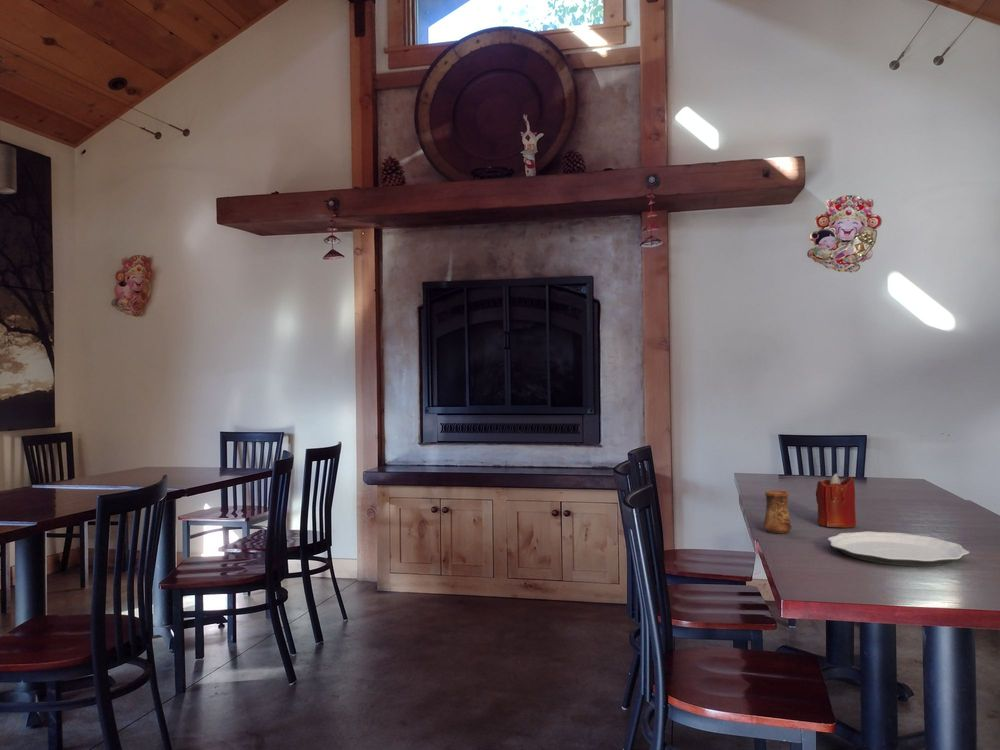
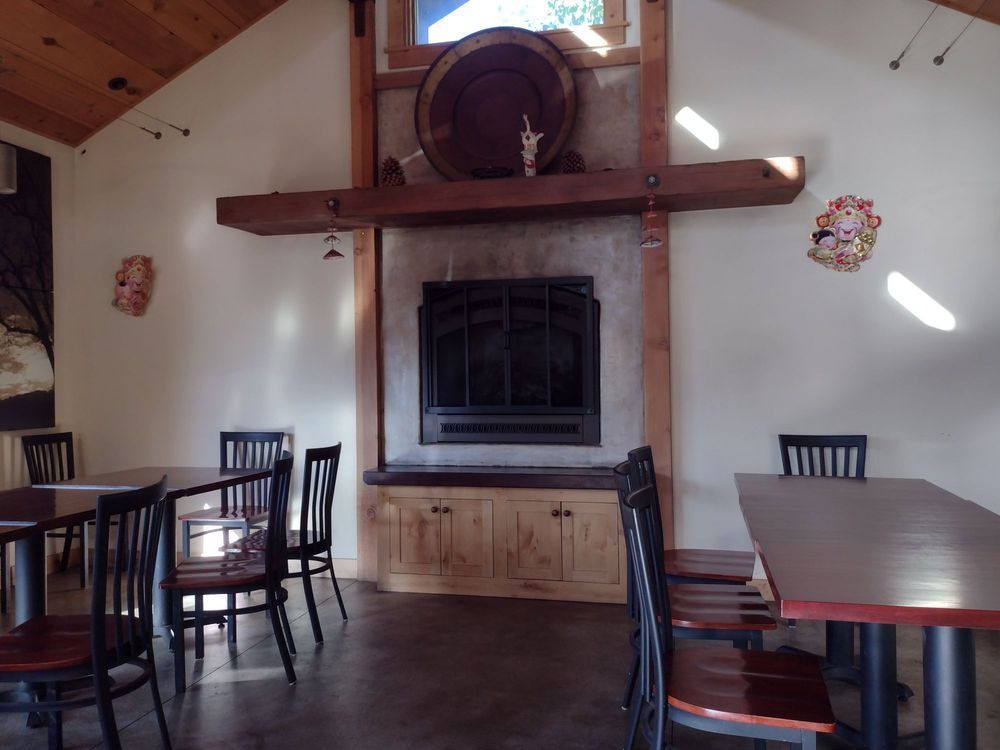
- plate (895, 549)
- cup (777, 511)
- candle (836, 499)
